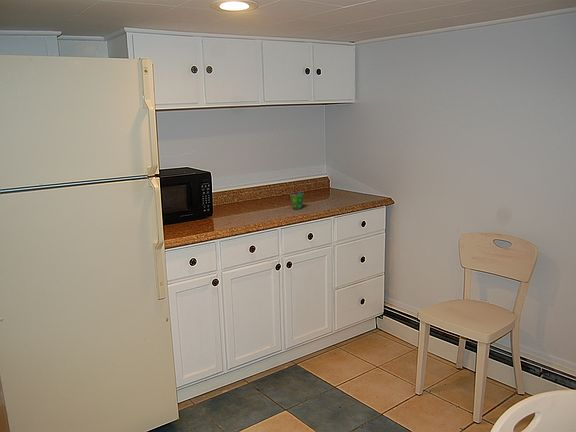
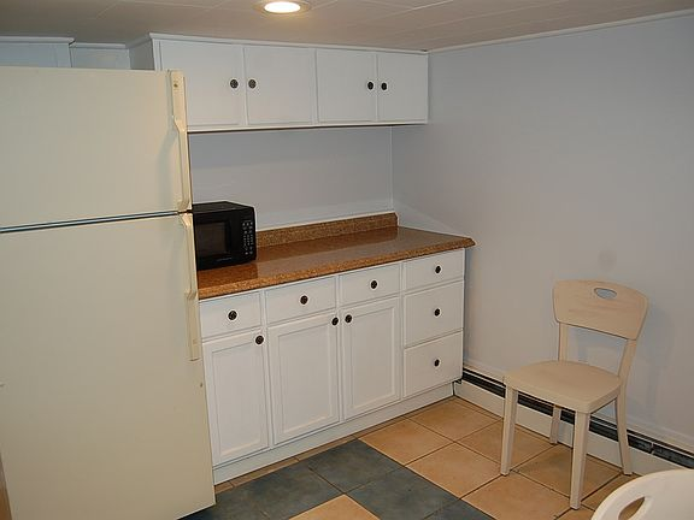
- cup (295, 200)
